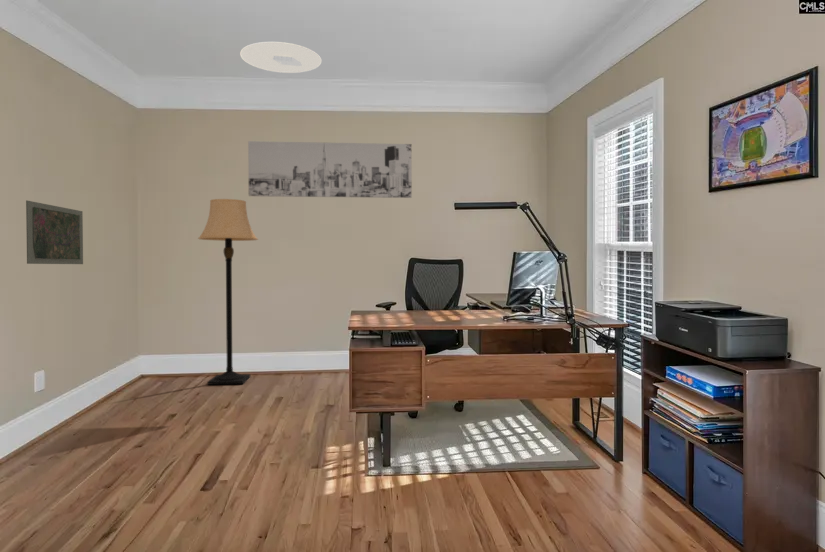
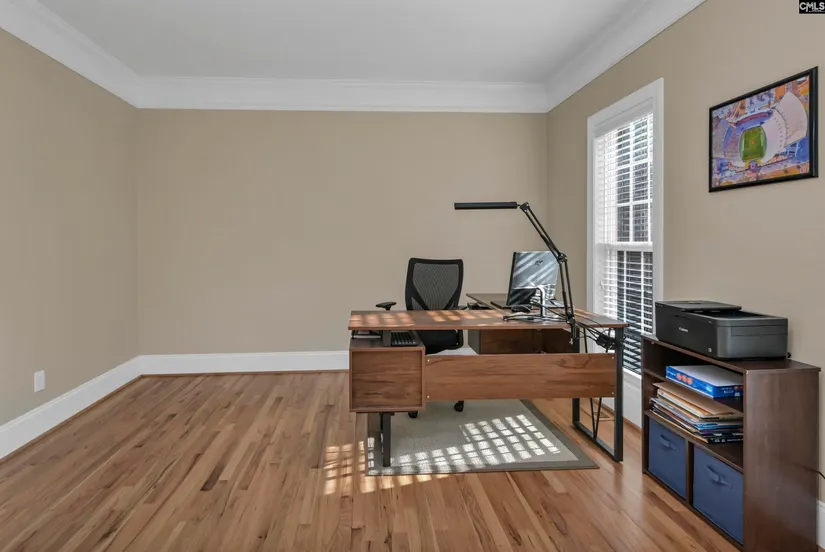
- lamp (228, 291)
- road map (58, 235)
- wall art (331, 170)
- ceiling light (281, 54)
